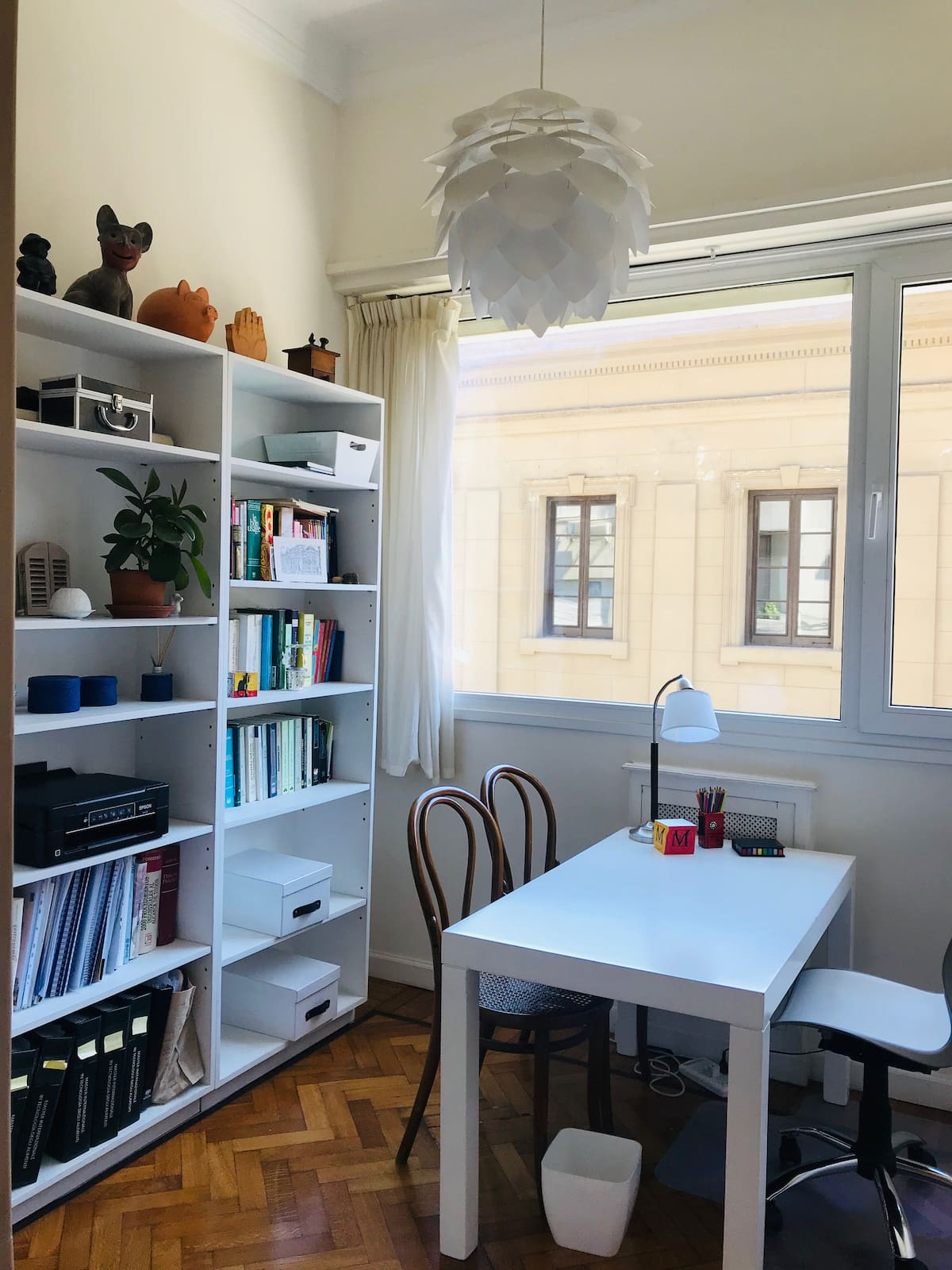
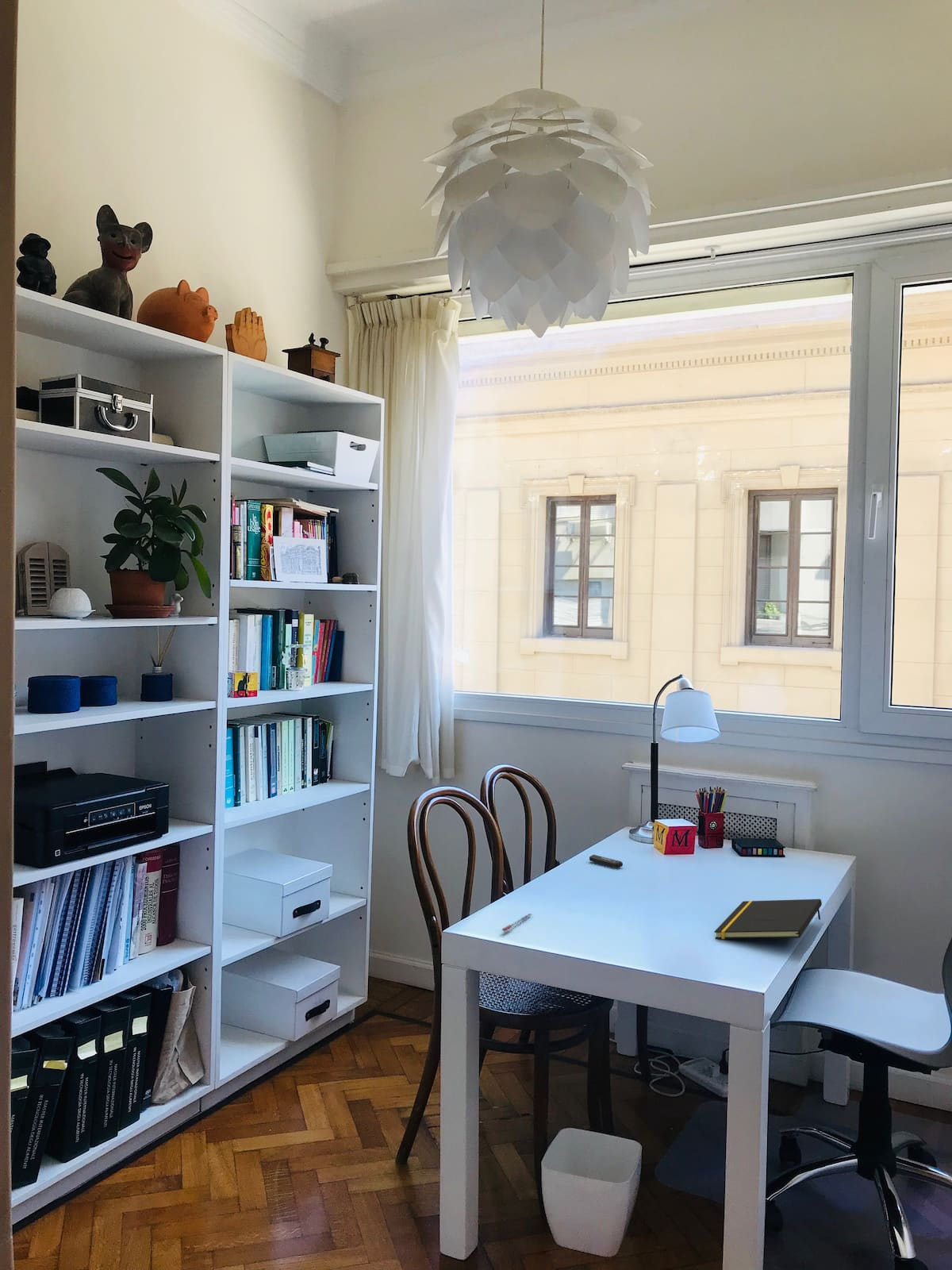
+ pen (517, 921)
+ usb stick (605, 860)
+ notepad (770, 918)
